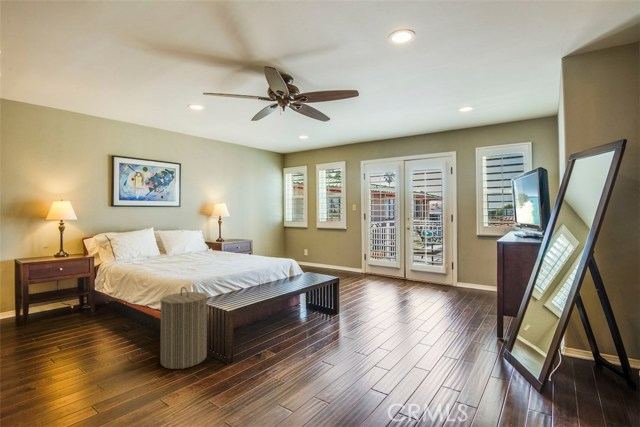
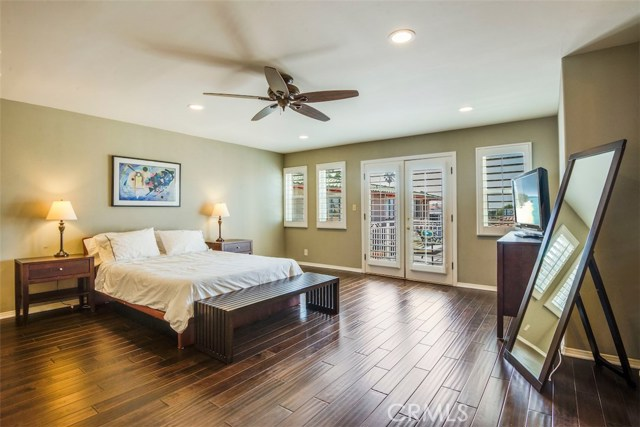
- laundry hamper (184, 323)
